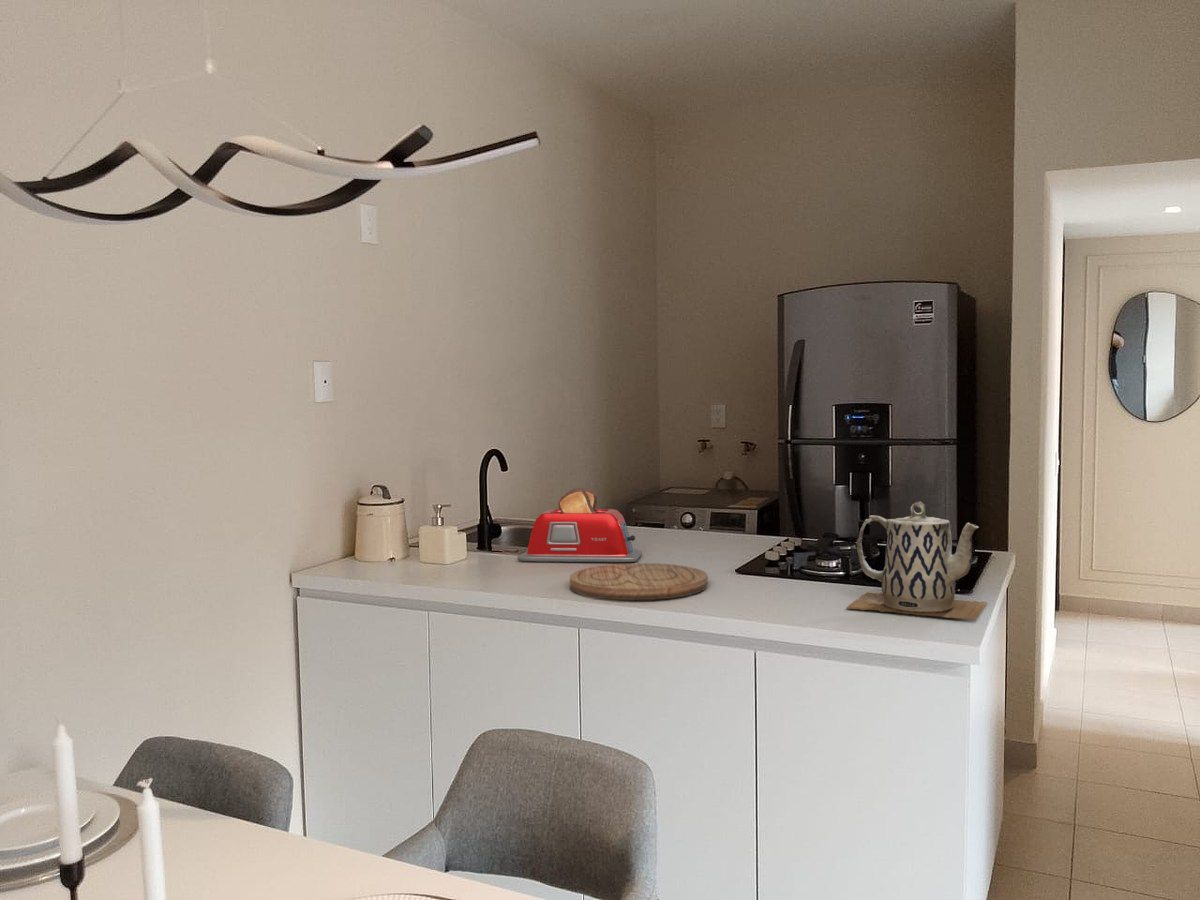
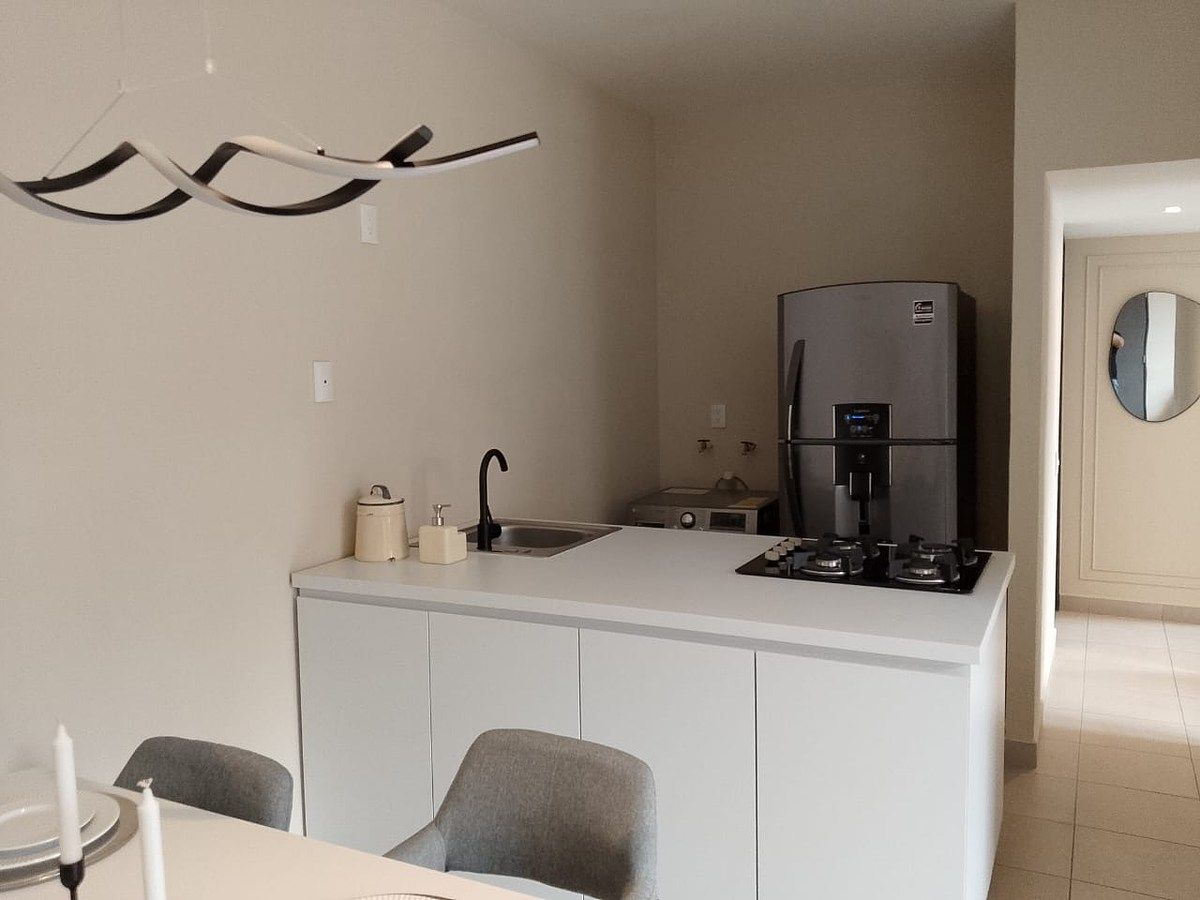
- teapot (917, 553)
- cutting board (638, 580)
- toaster (579, 523)
